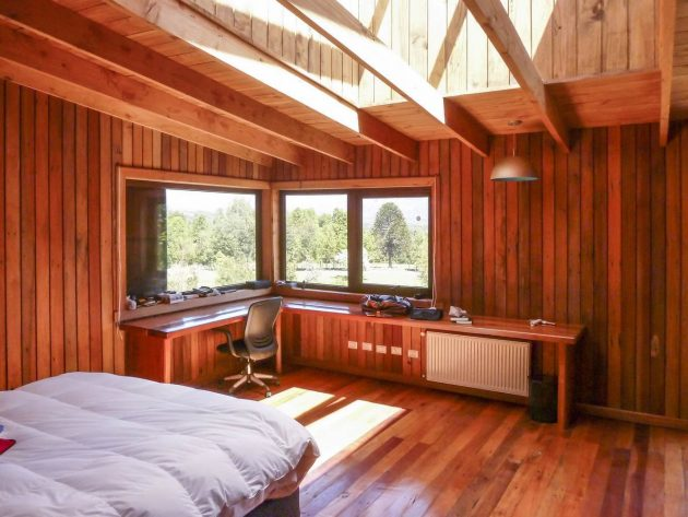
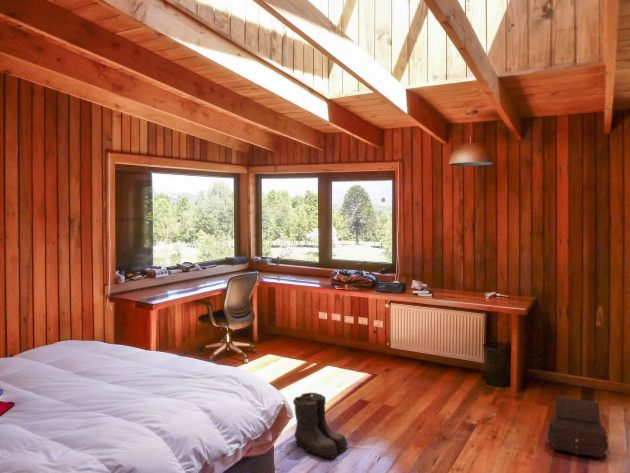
+ boots (319, 422)
+ satchel (576, 423)
